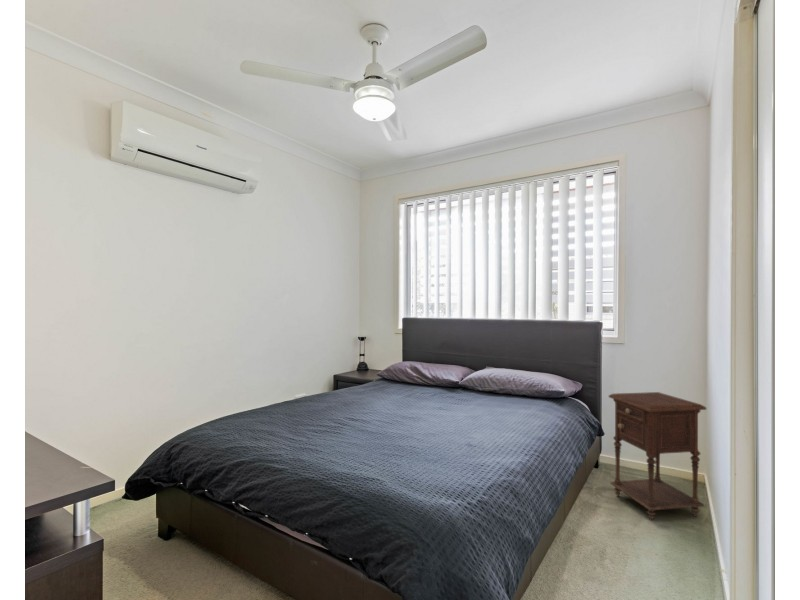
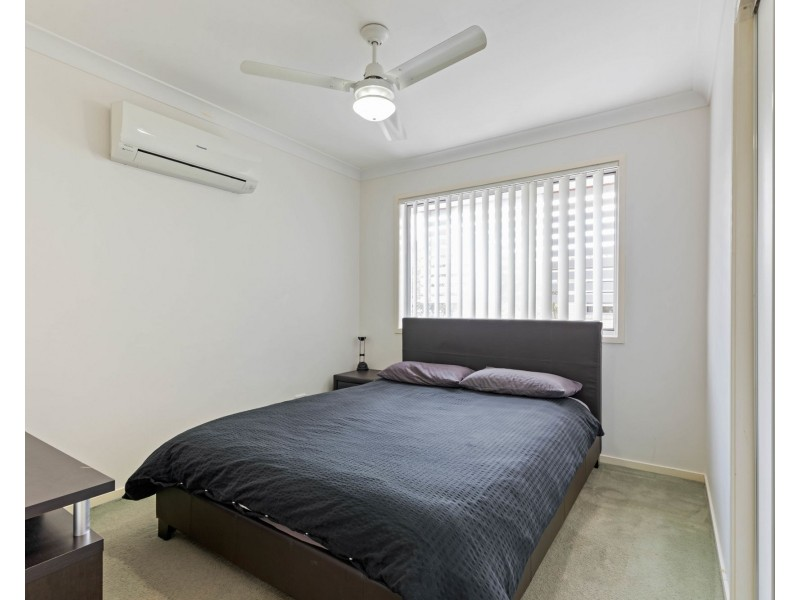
- nightstand (654, 452)
